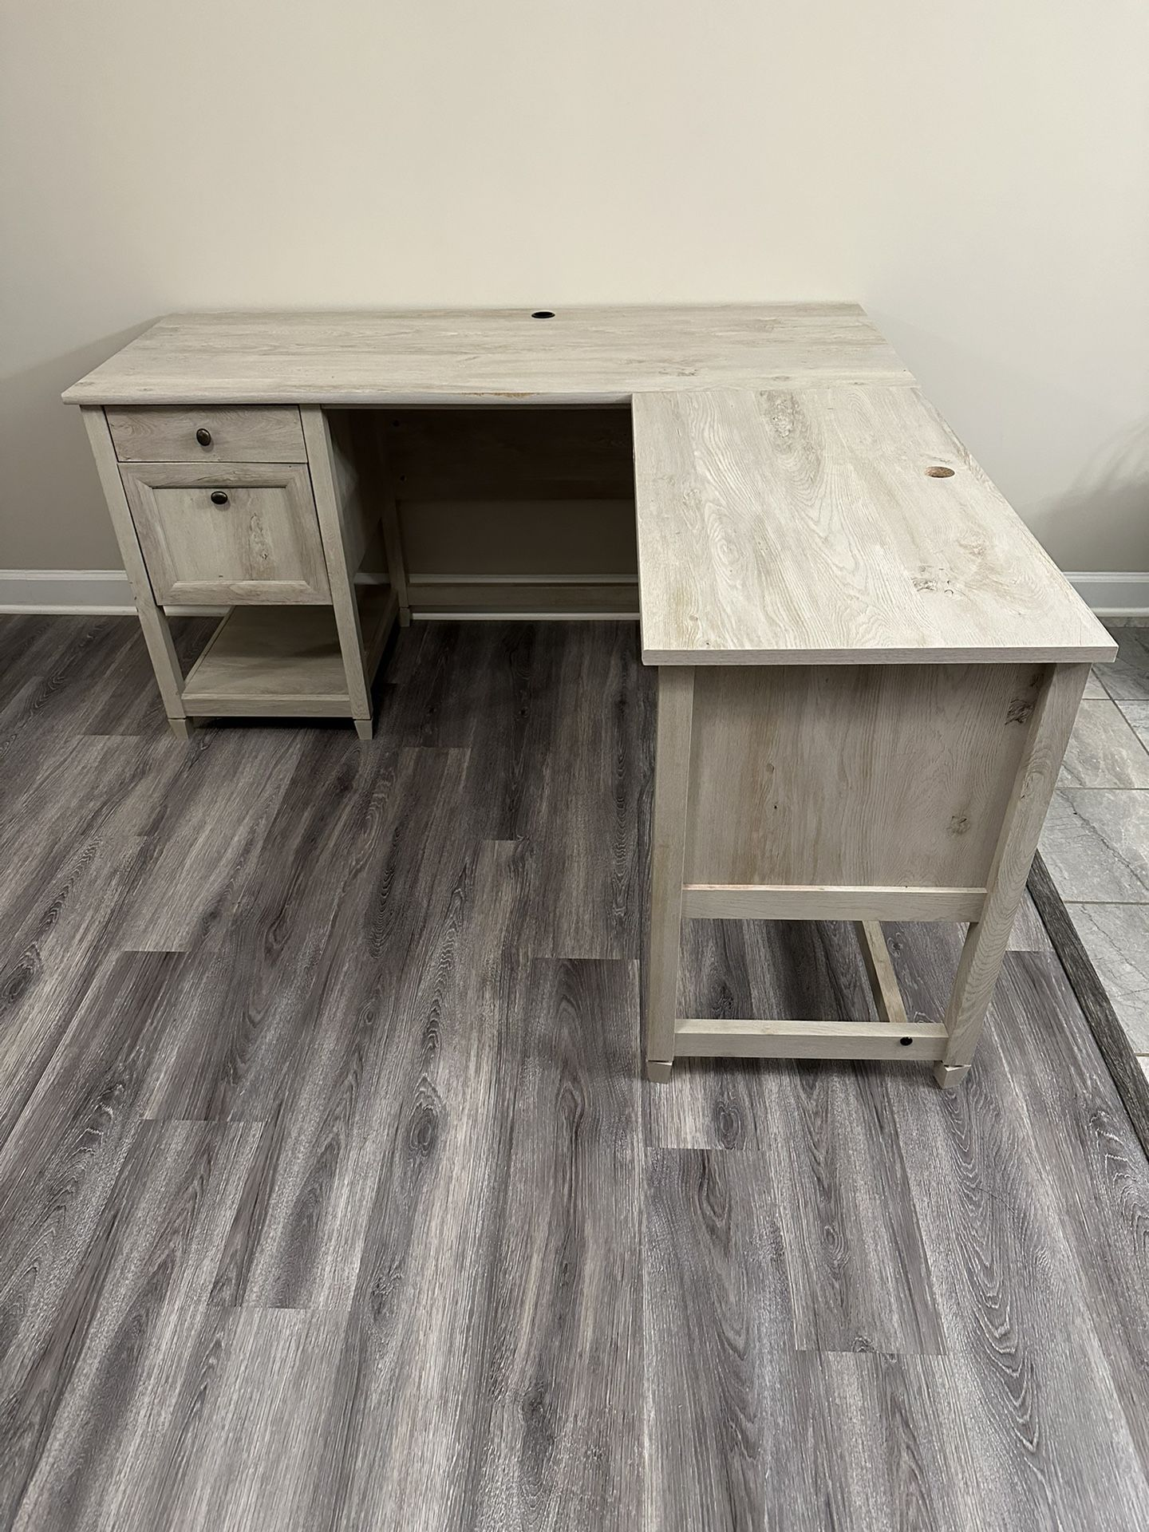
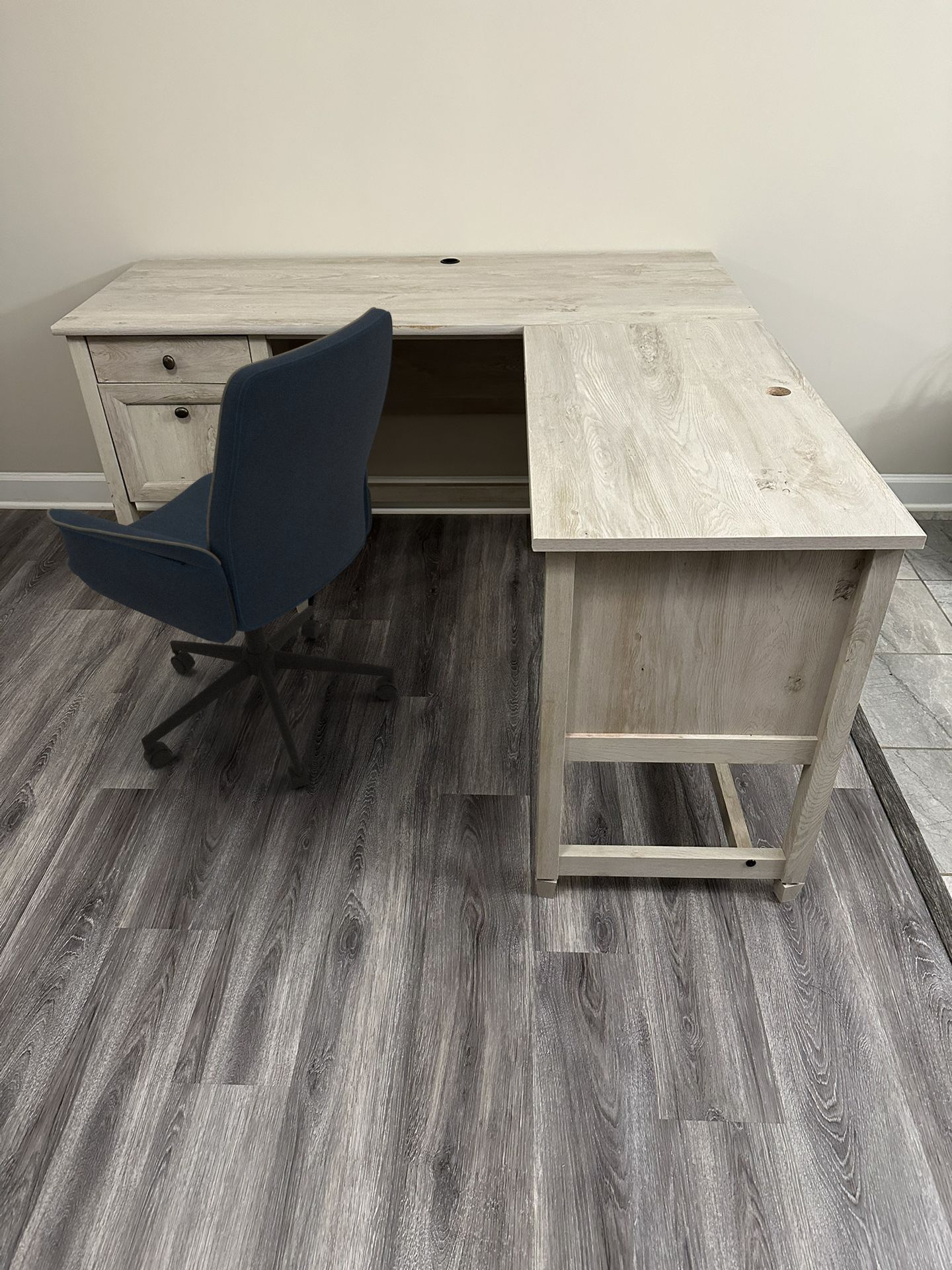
+ office chair (241, 540)
